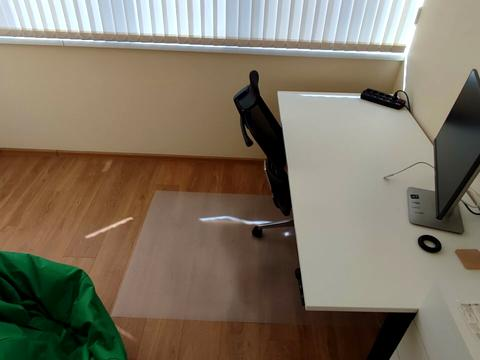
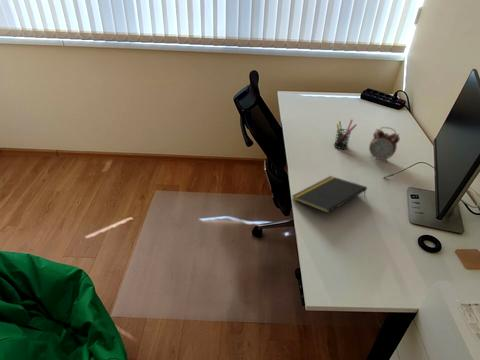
+ notepad (329, 192)
+ alarm clock (383, 143)
+ pen holder (343, 132)
